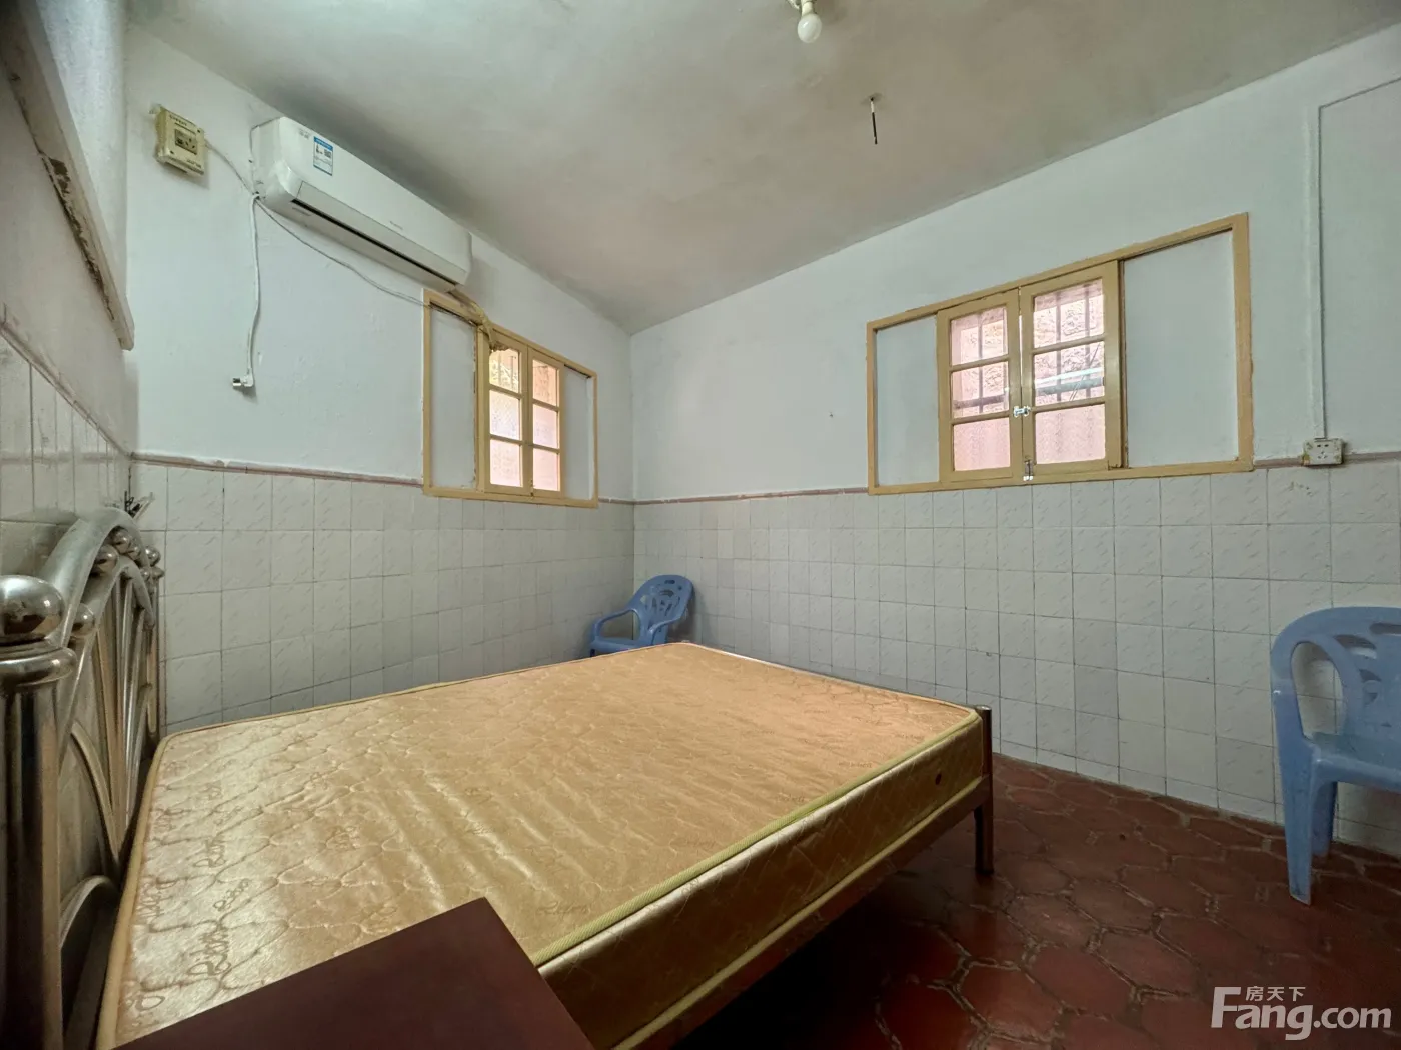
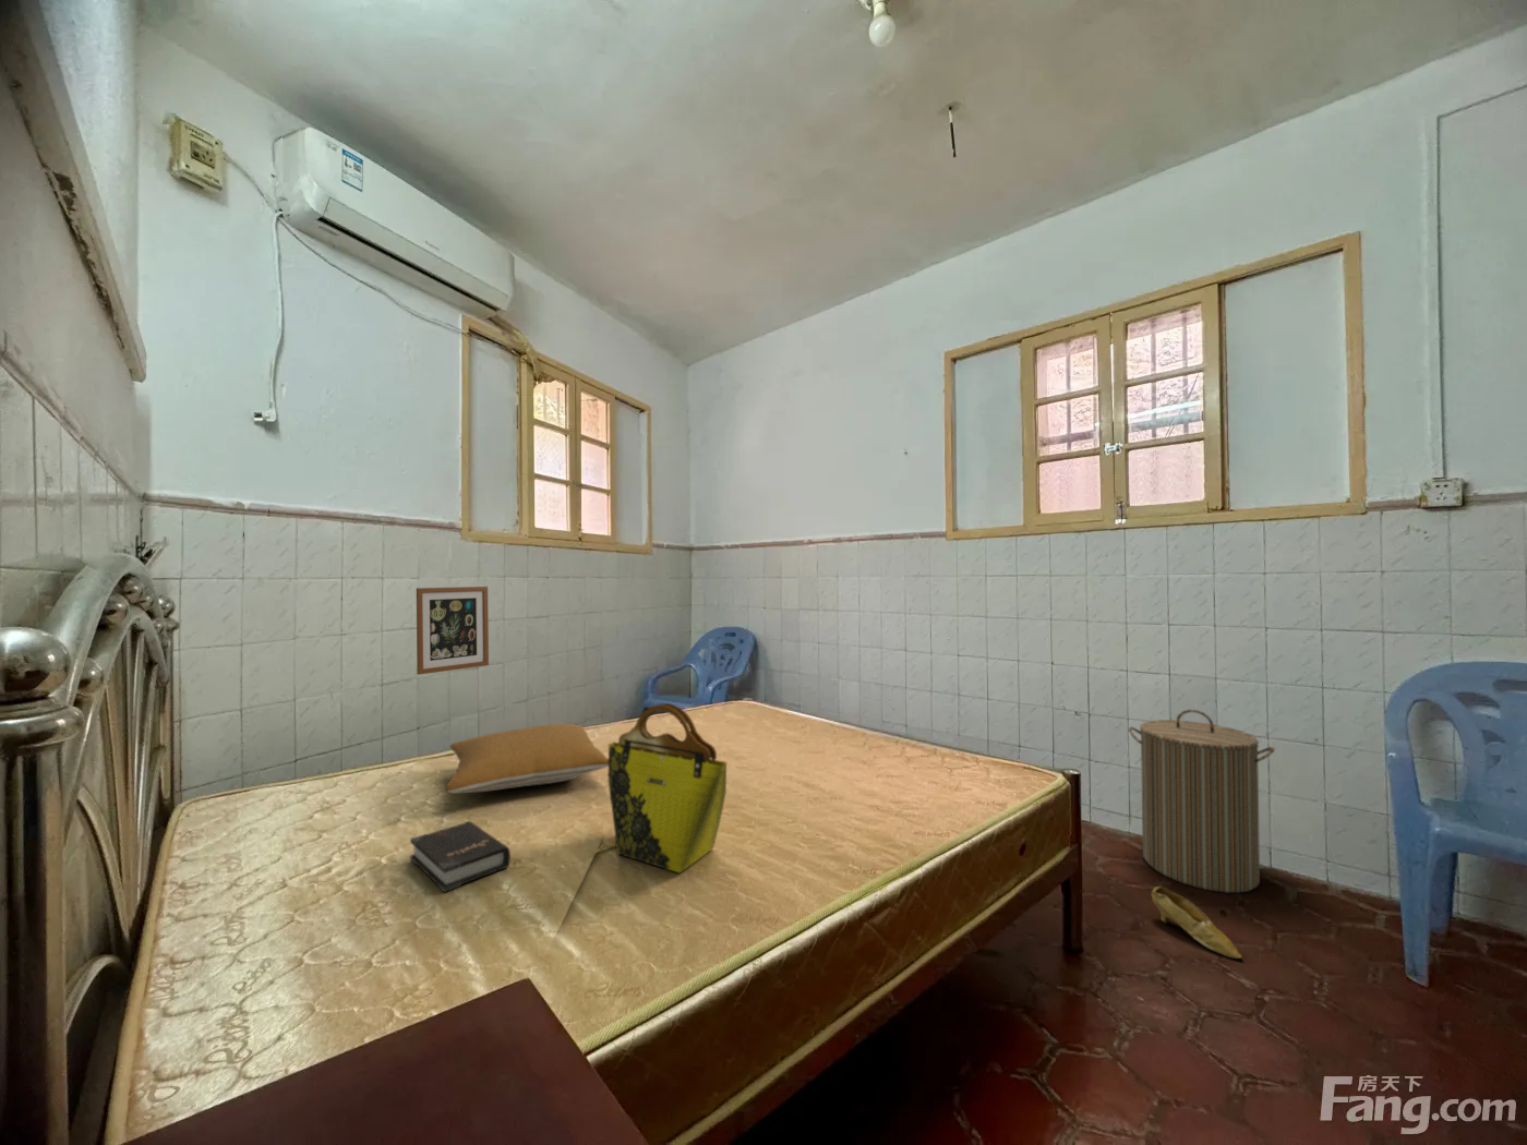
+ hardback book (459, 852)
+ wall art (453, 628)
+ tote bag (664, 777)
+ shoe (1194, 919)
+ pillow (525, 755)
+ laundry hamper (1196, 789)
